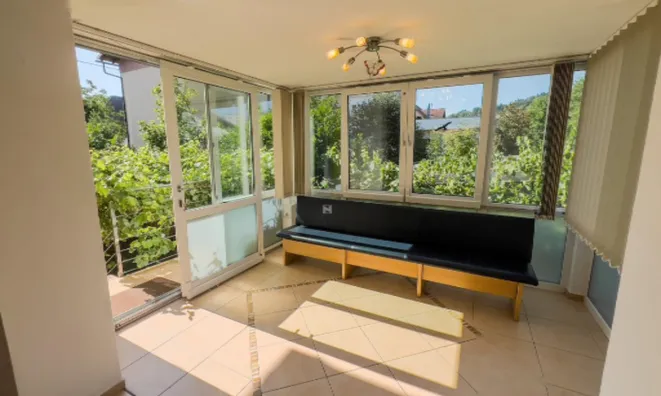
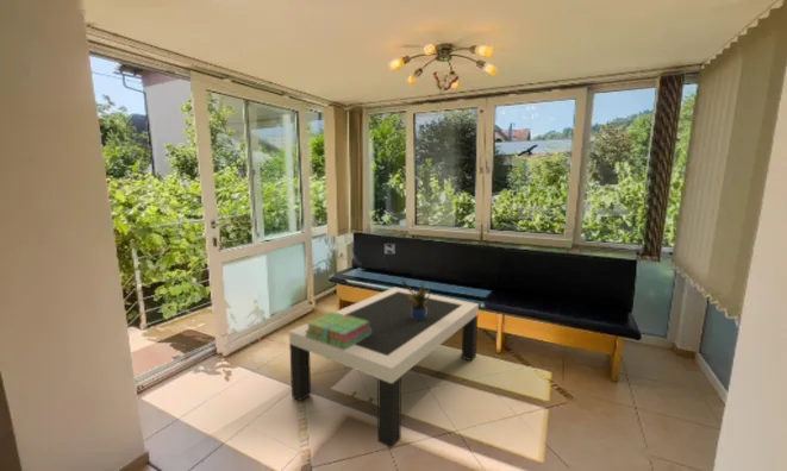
+ potted plant (416, 297)
+ coffee table (393, 345)
+ stack of books (338, 328)
